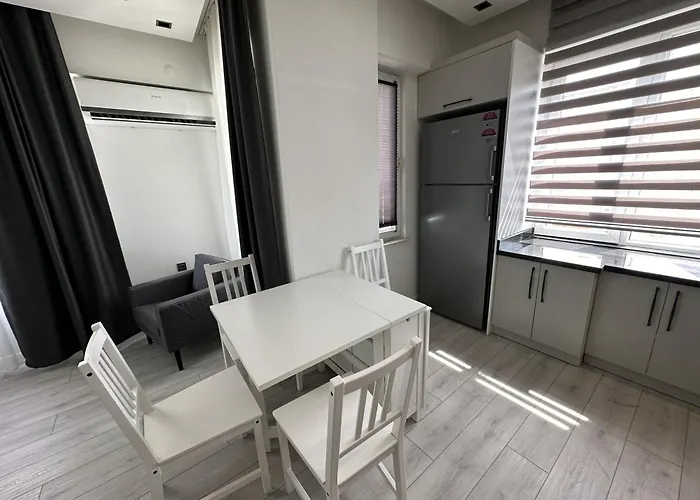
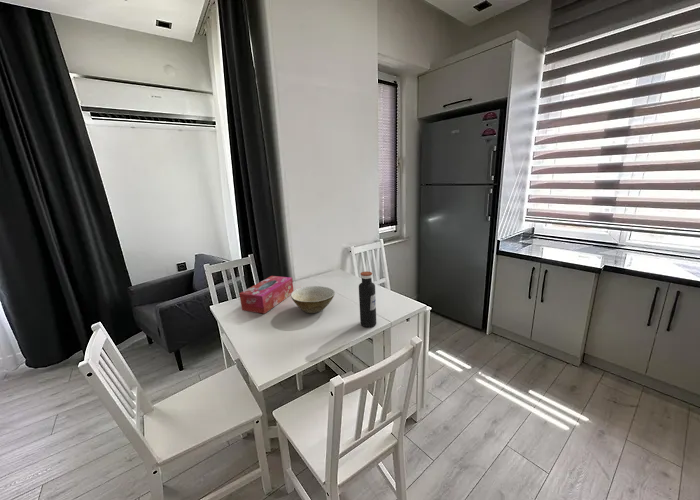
+ water bottle (367, 299)
+ bowl (313, 300)
+ tissue box (268, 293)
